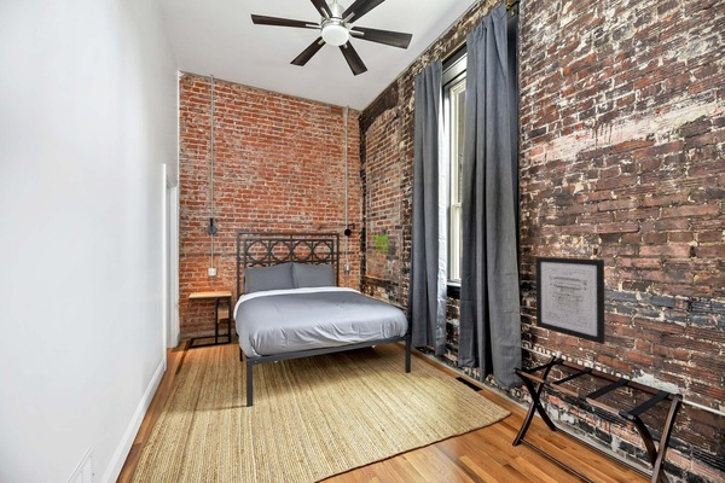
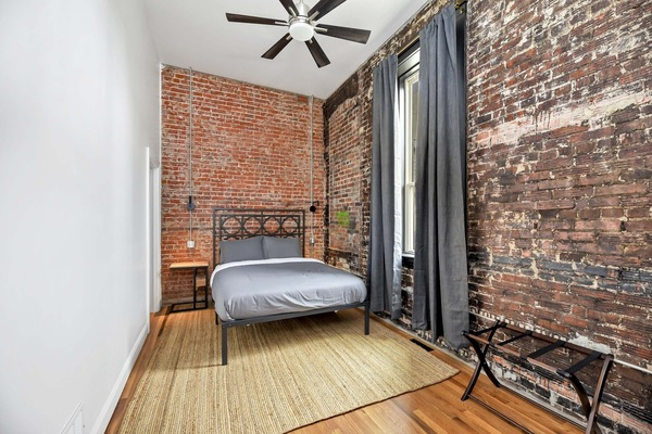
- wall art (567, 296)
